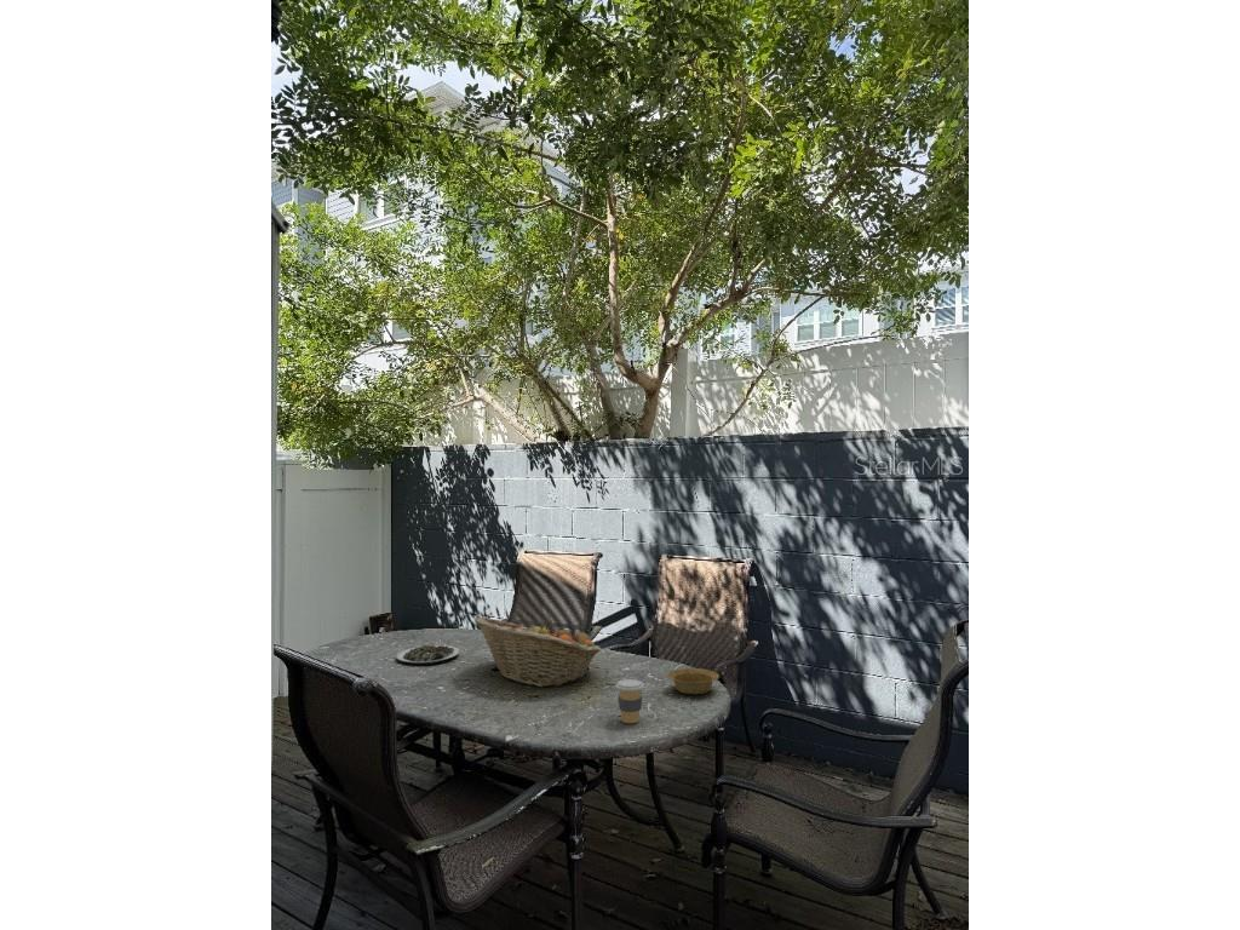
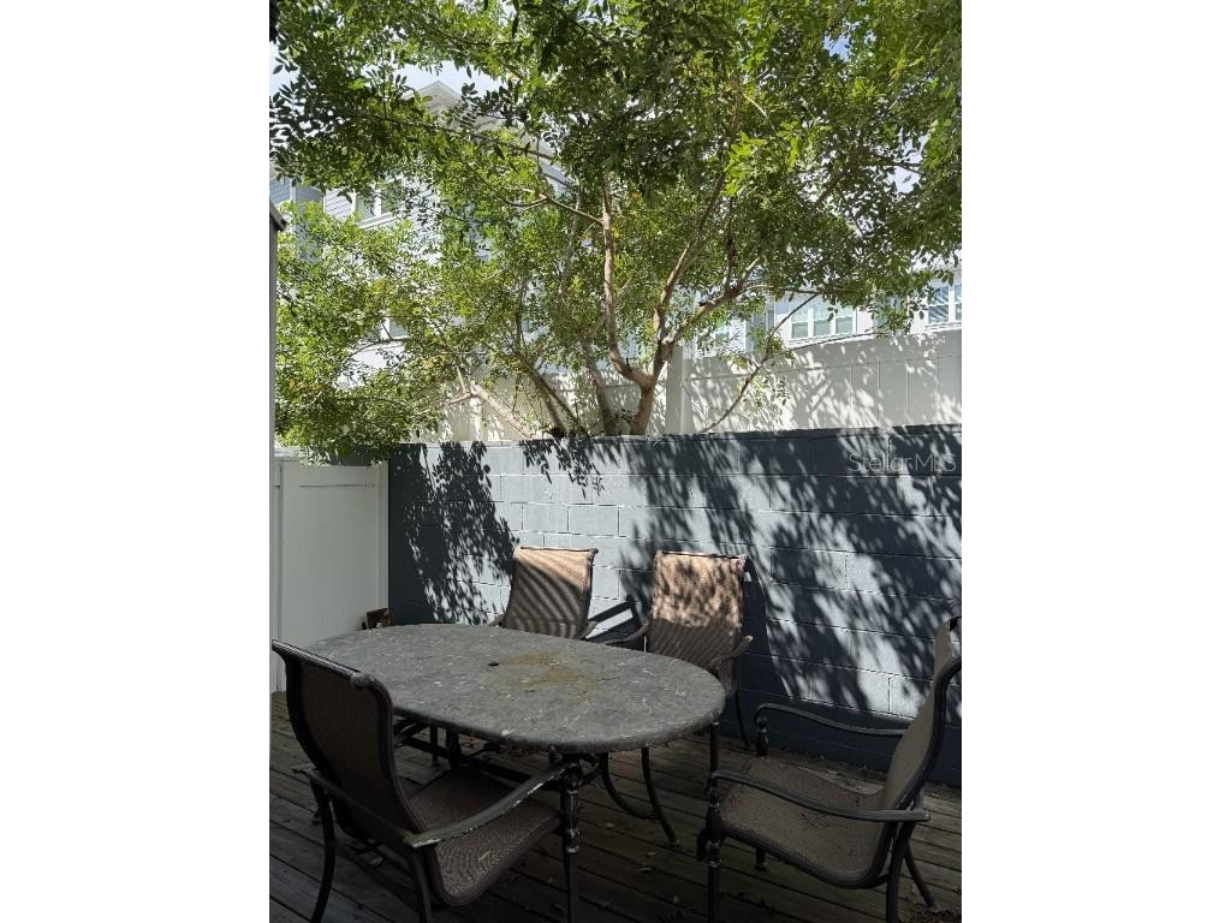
- plate (427, 653)
- coffee cup (630, 701)
- fruit basket (536, 644)
- bowl (693, 682)
